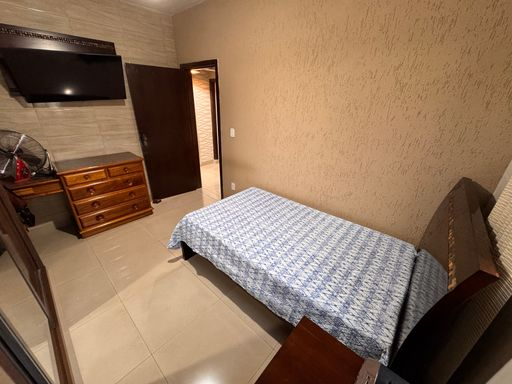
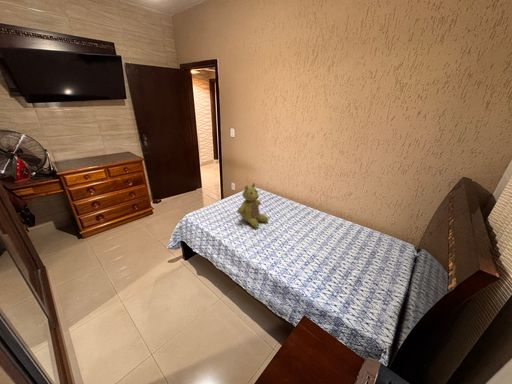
+ stuffed bear (254, 204)
